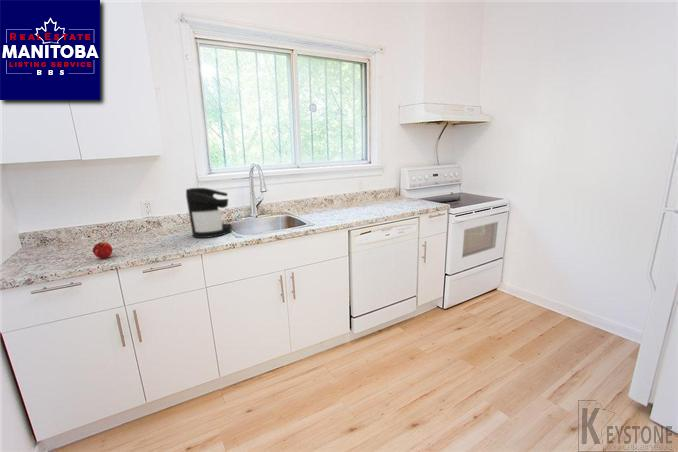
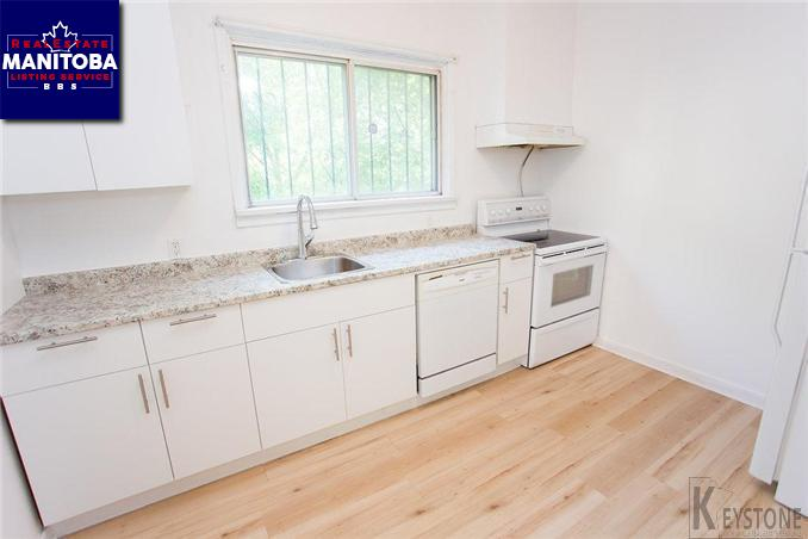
- peach (102, 250)
- coffee maker (210, 210)
